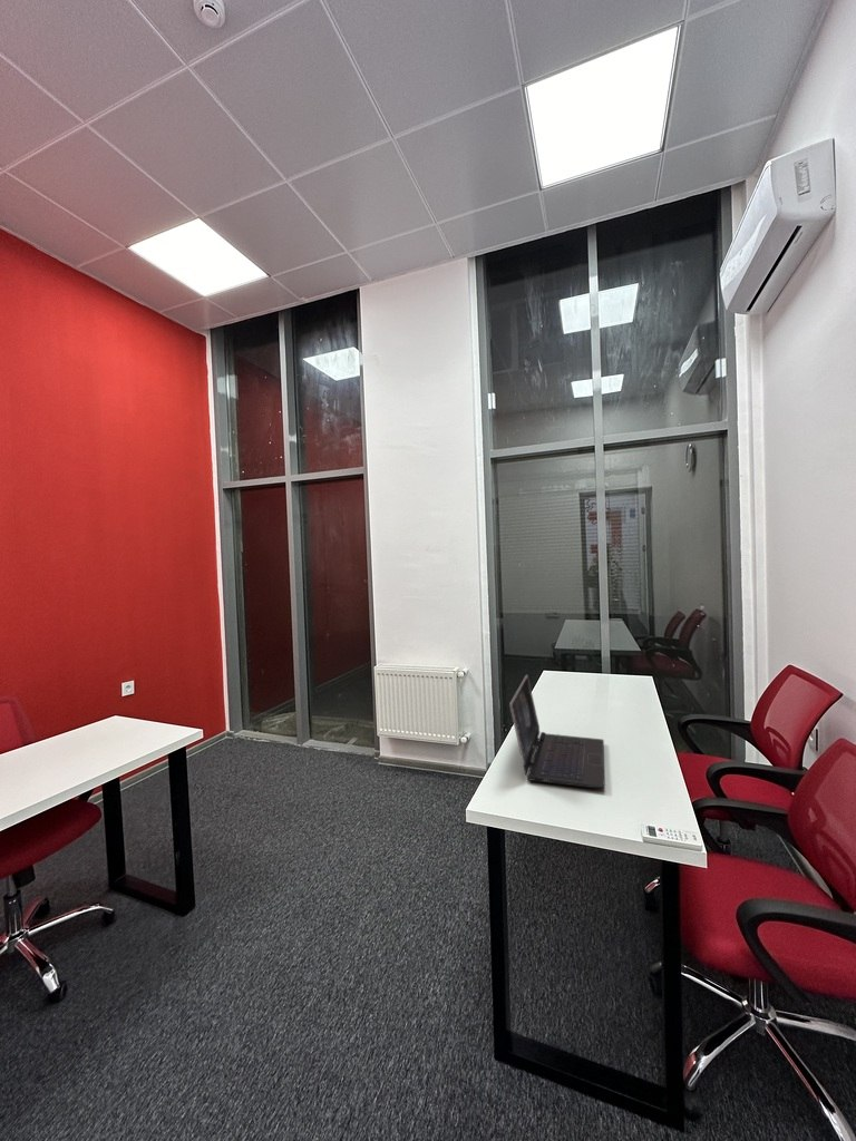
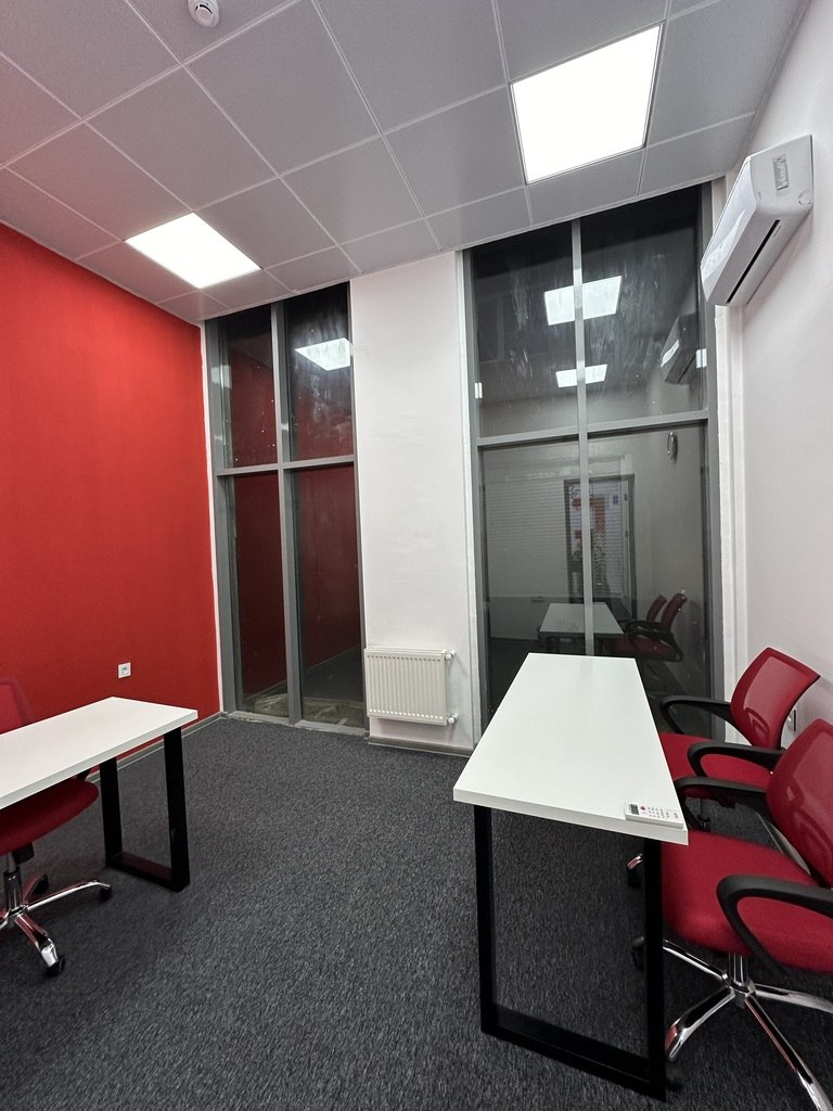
- laptop (556, 734)
